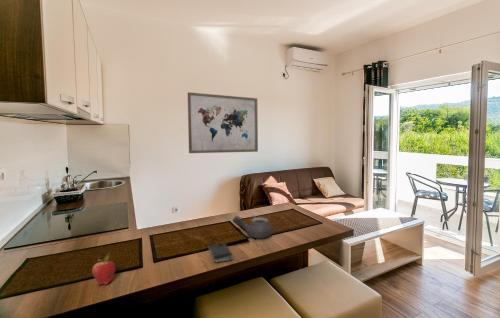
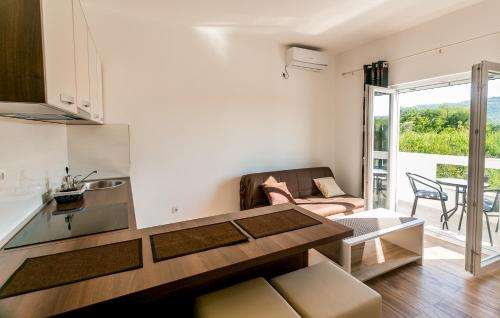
- fruit (103, 268)
- wall art (225, 124)
- smartphone (220, 252)
- teapot (252, 225)
